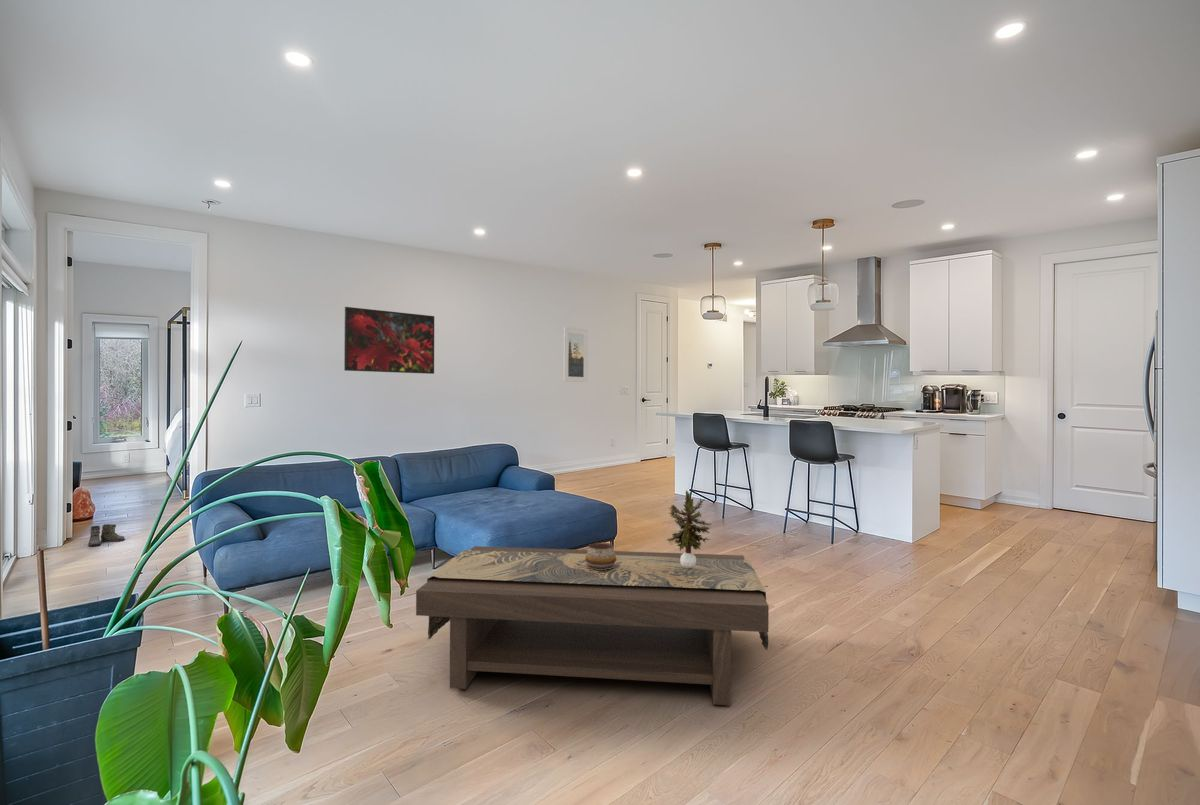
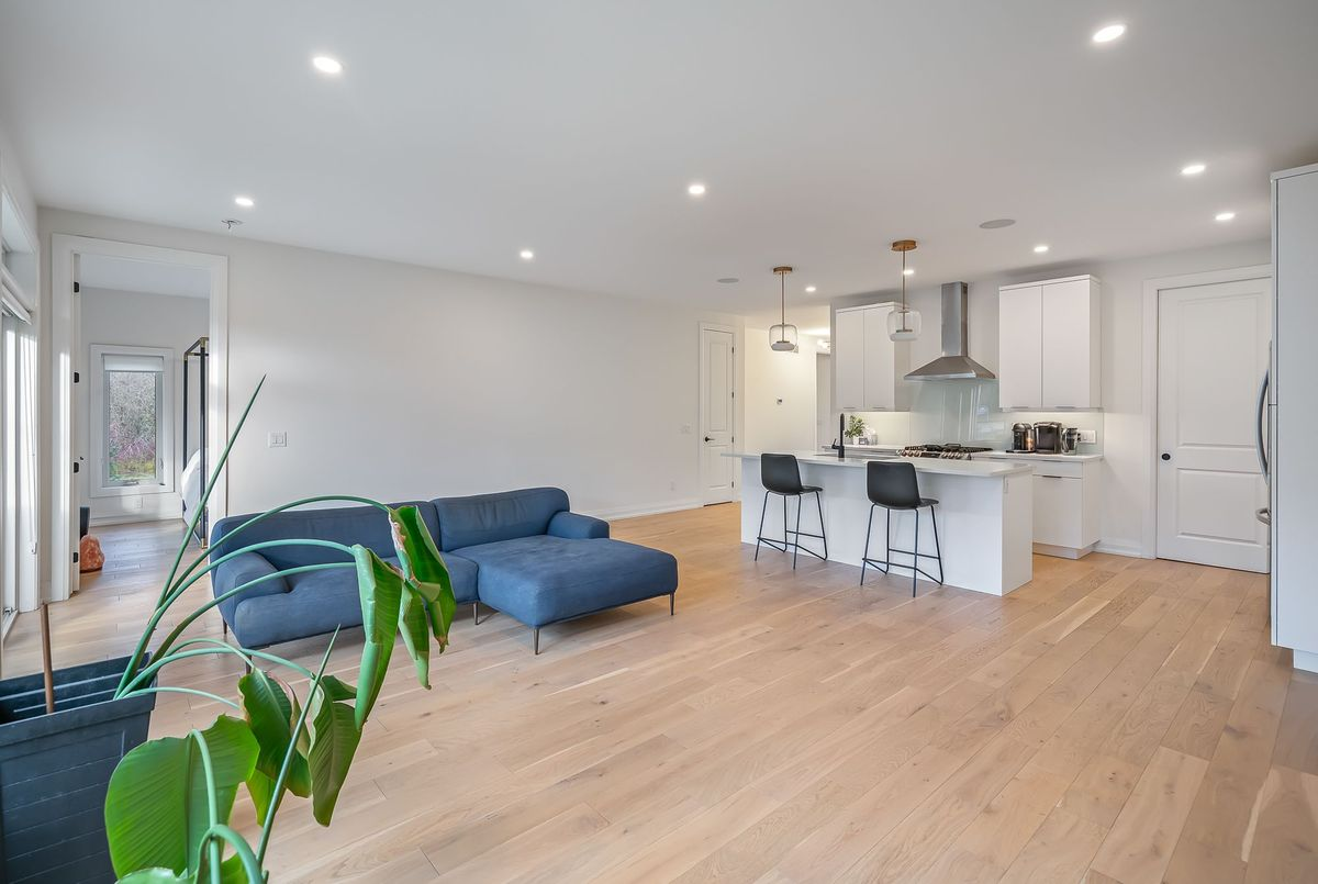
- potted plant (688, 529)
- coffee table (598, 612)
- boots (103, 534)
- decorative bowl (600, 555)
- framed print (575, 355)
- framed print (391, 341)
